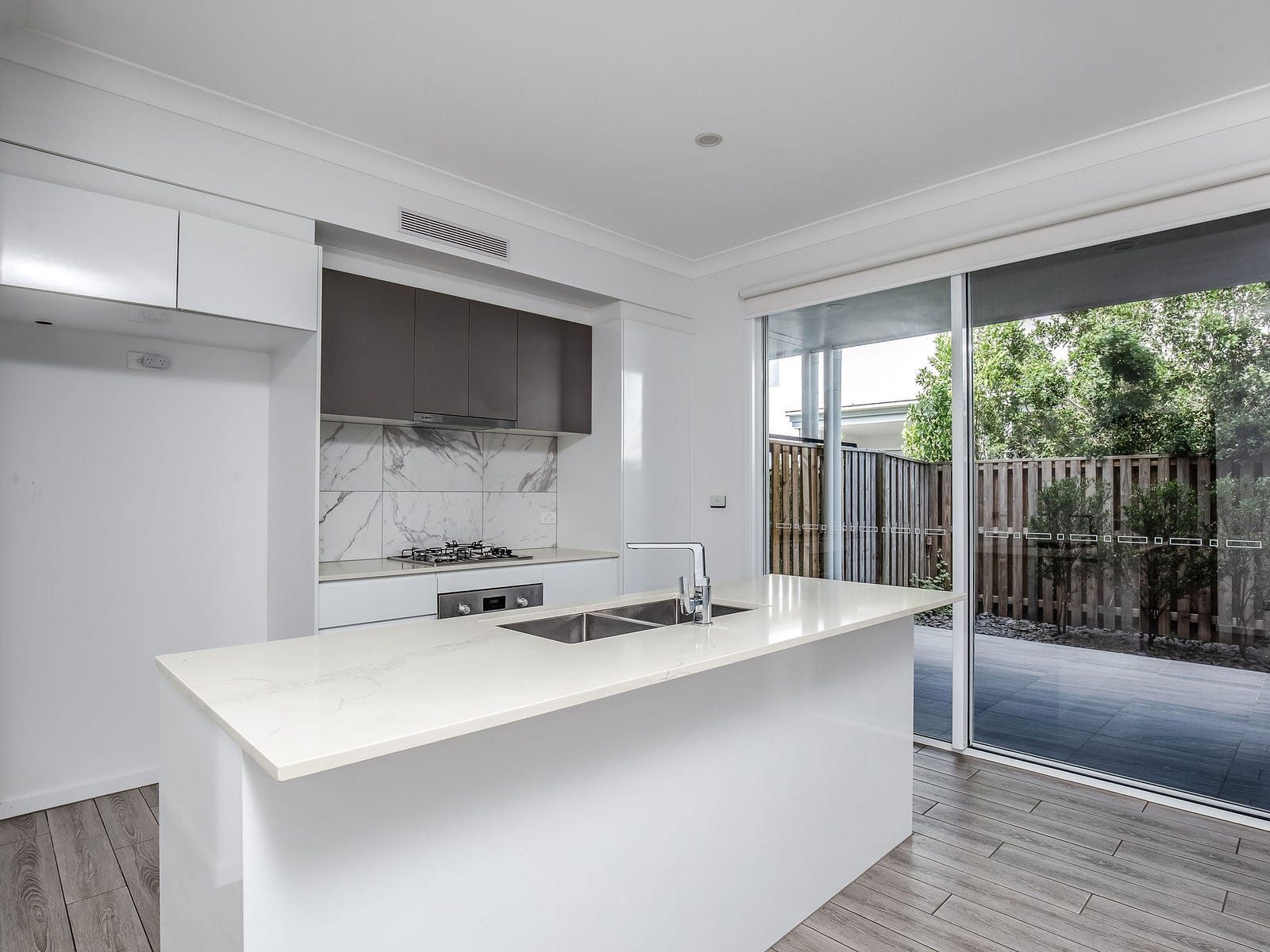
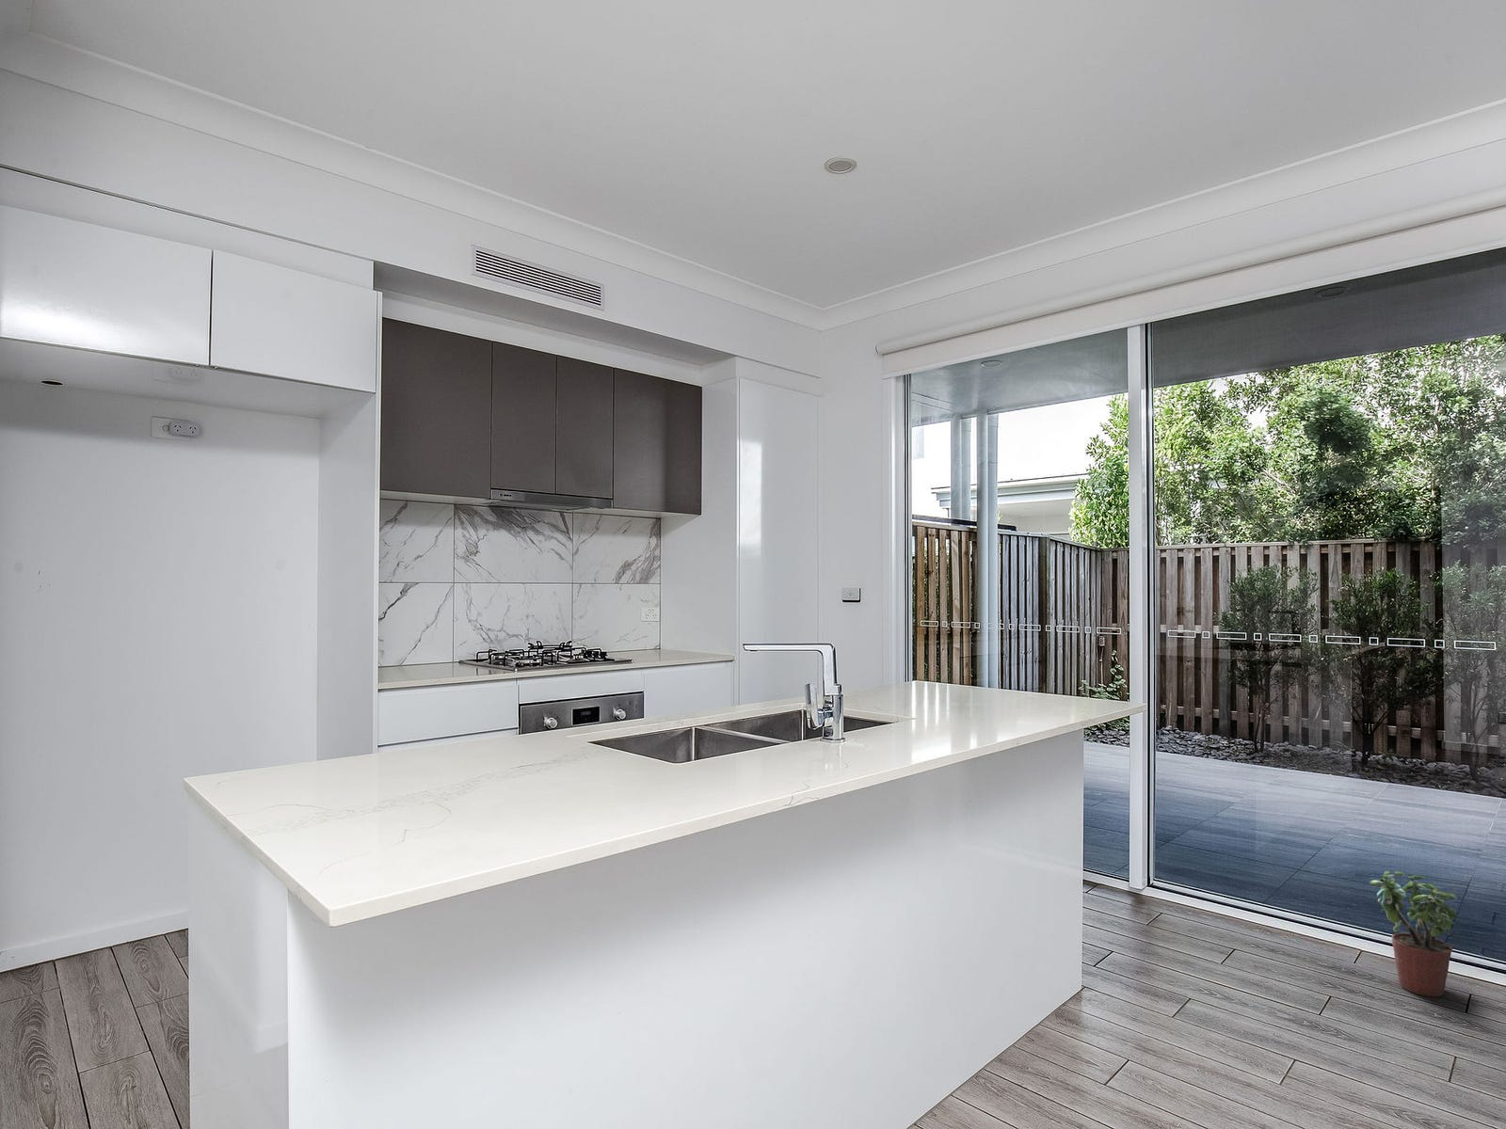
+ potted plant (1417, 929)
